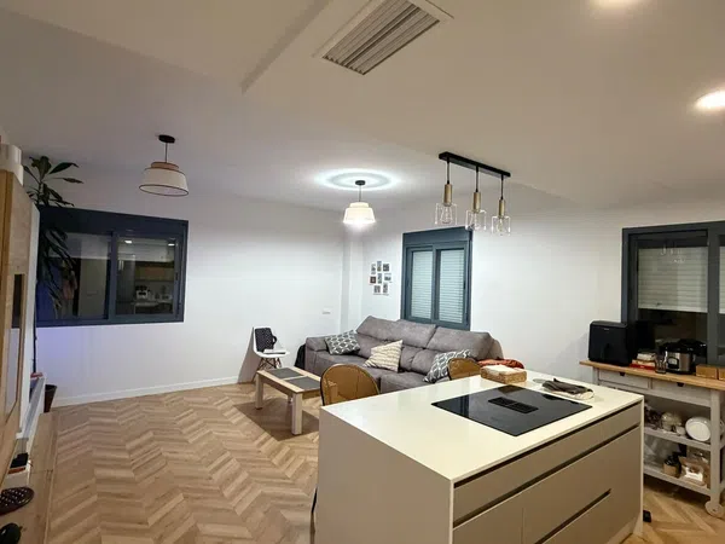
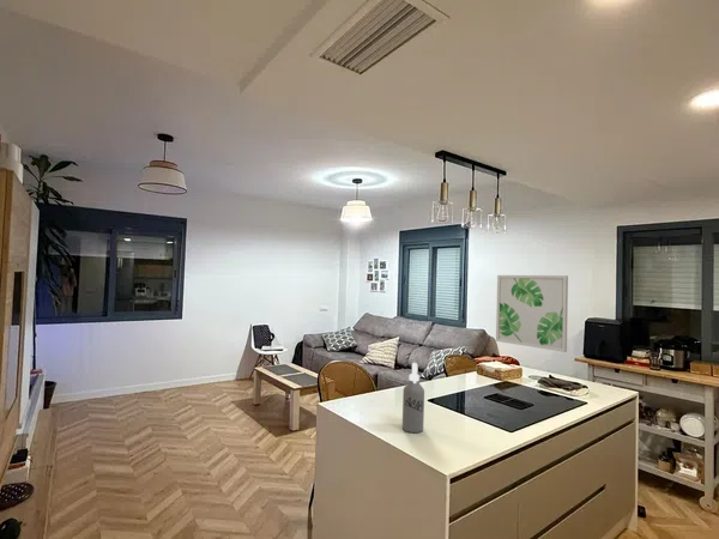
+ wall art (528, 310)
+ spray bottle (413, 396)
